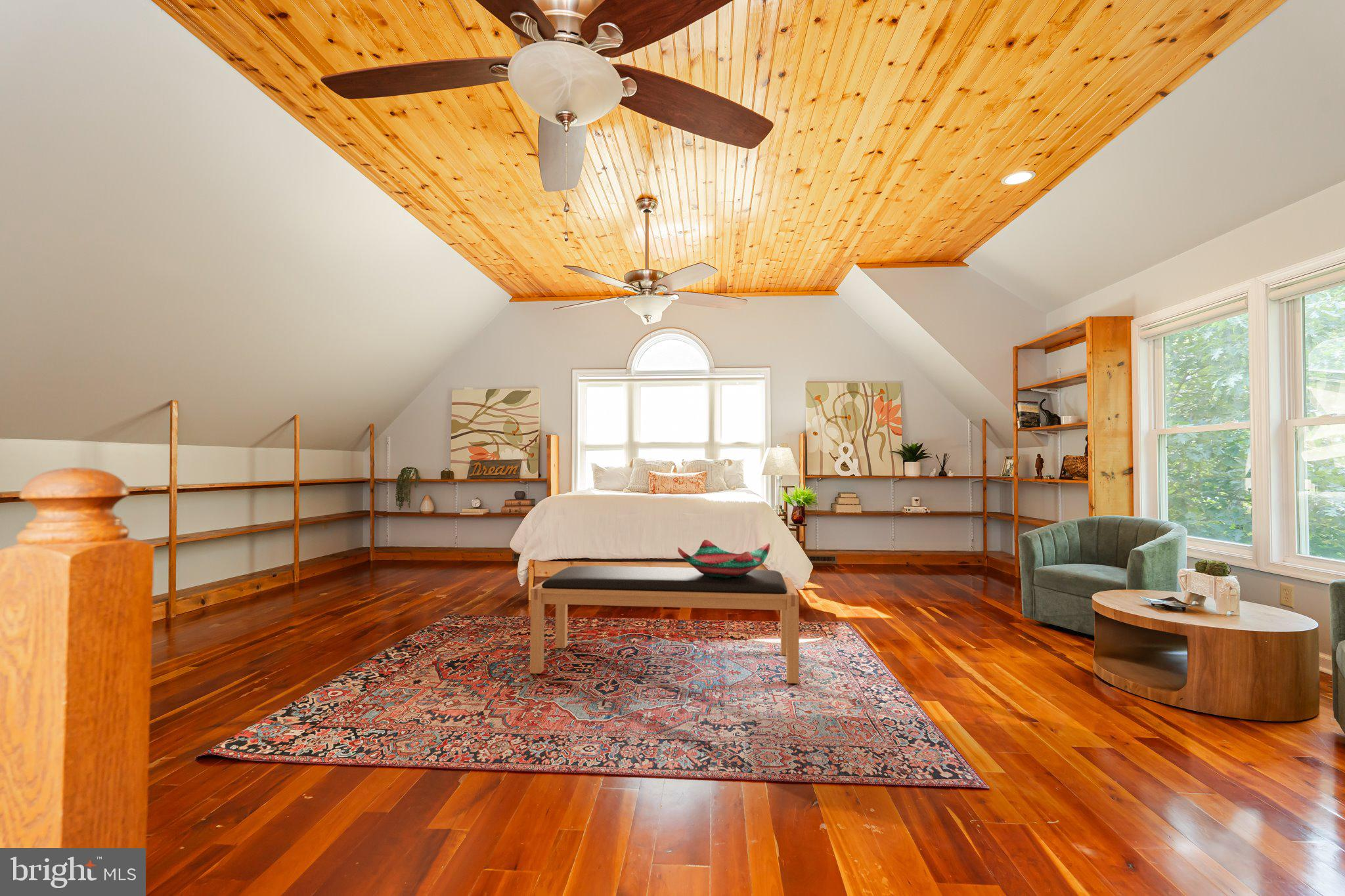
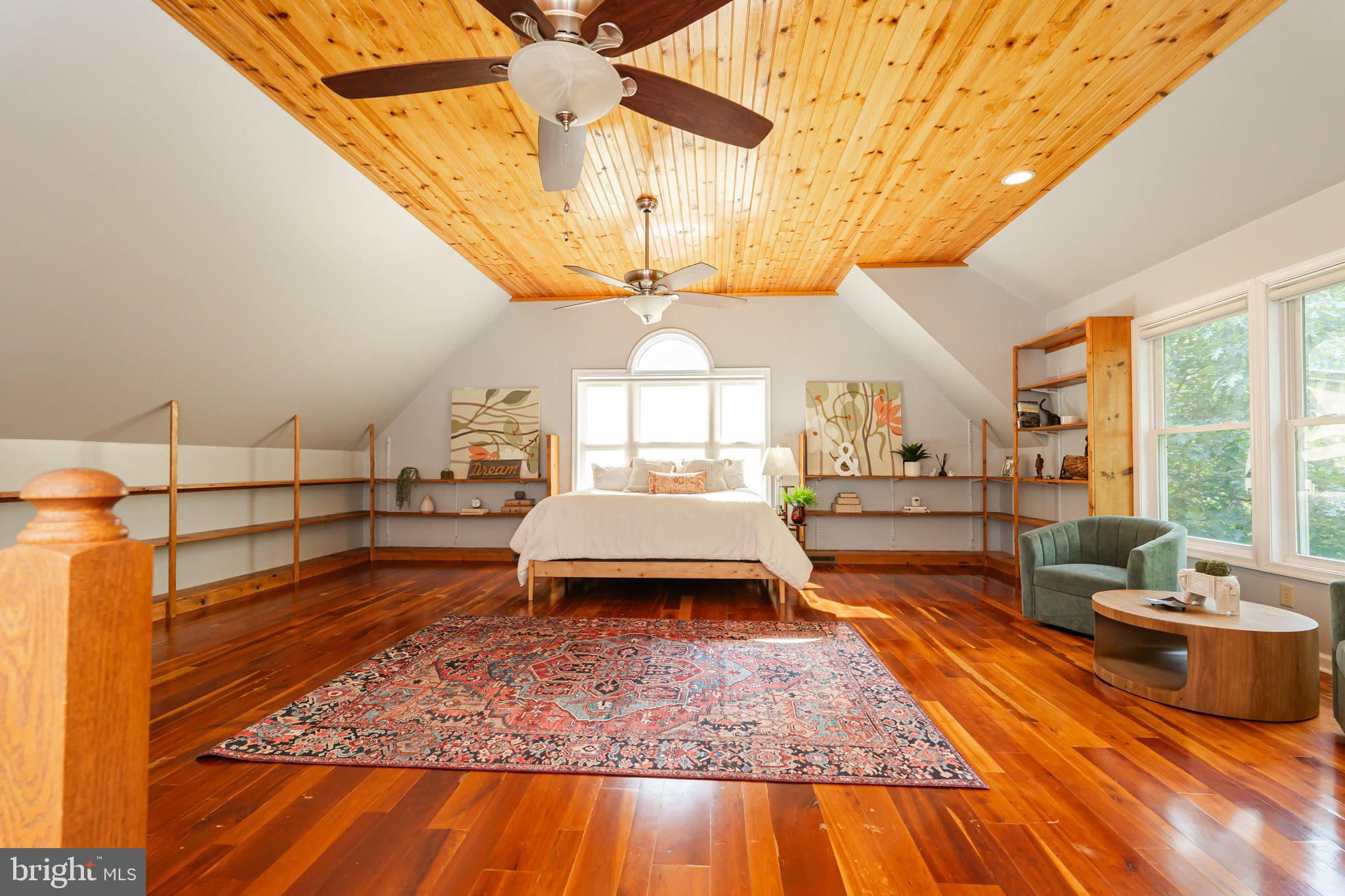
- decorative bowl (724, 559)
- bench (667, 607)
